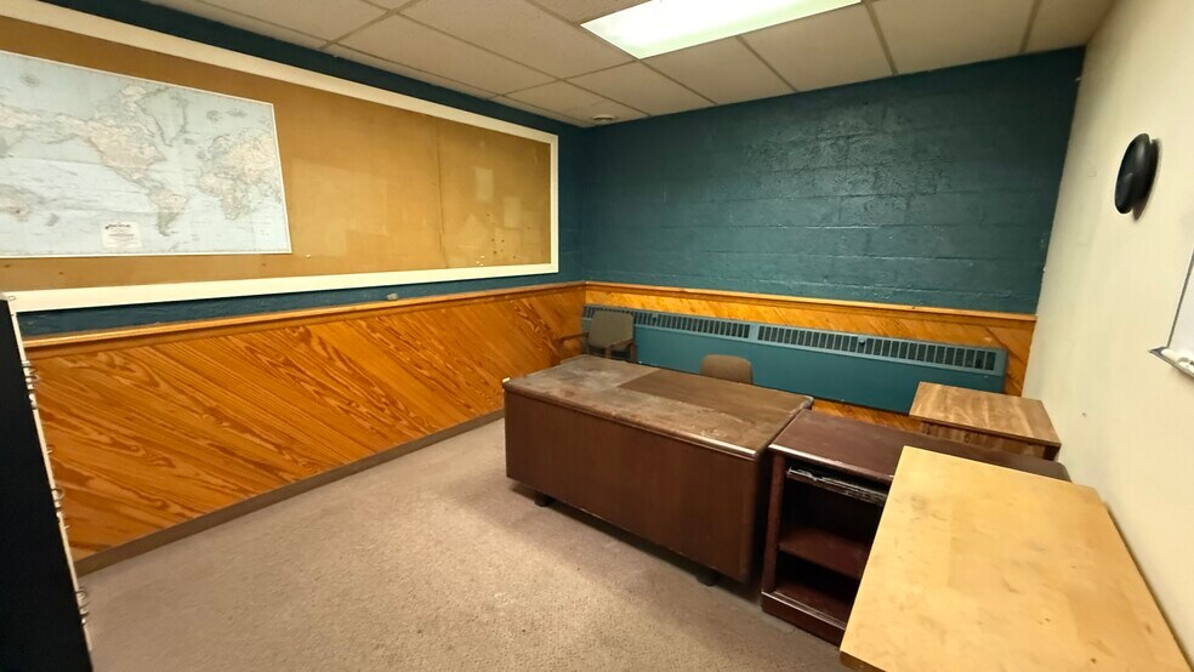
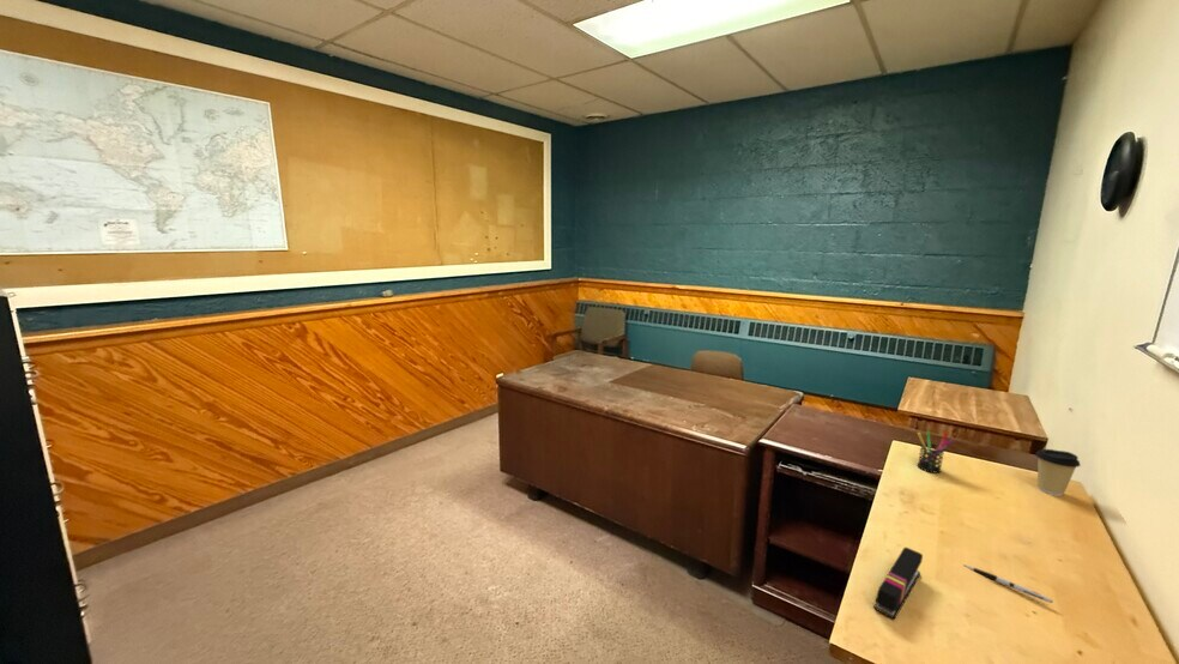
+ stapler (900, 579)
+ coffee cup (1054, 472)
+ pen (1005, 581)
+ pen holder (932, 449)
